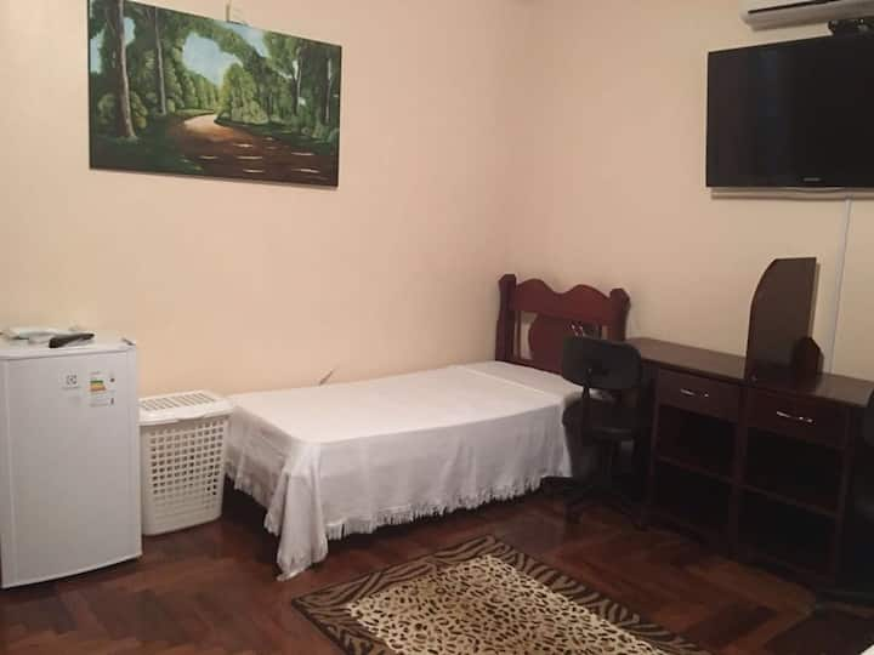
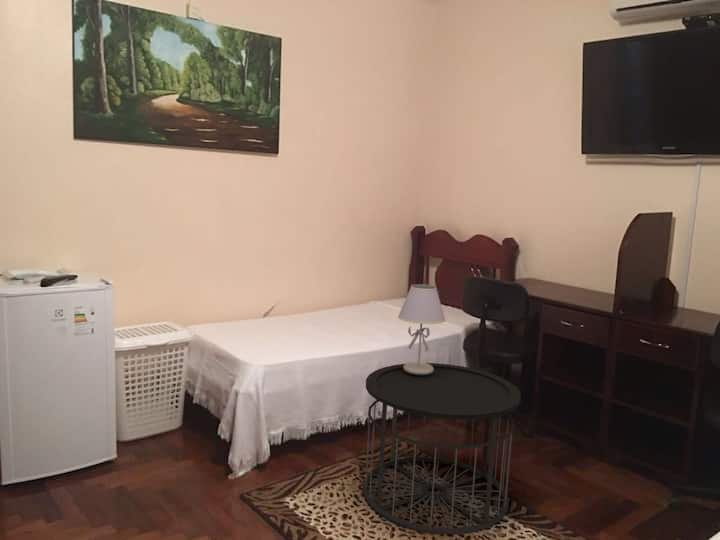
+ side table (439, 440)
+ table lamp (421, 328)
